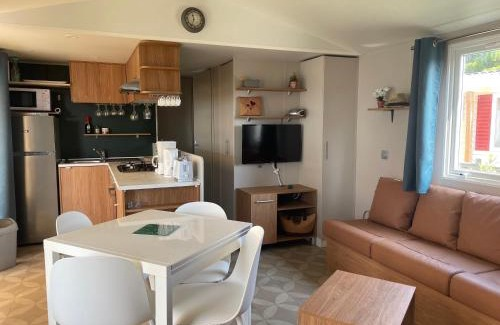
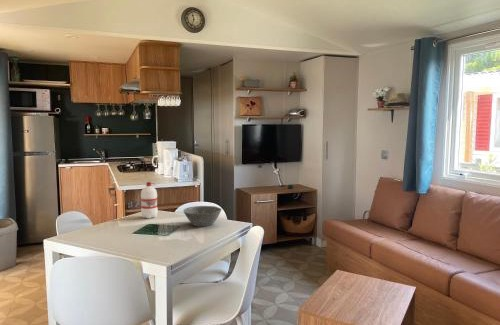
+ water bottle (149, 199)
+ bowl (202, 216)
